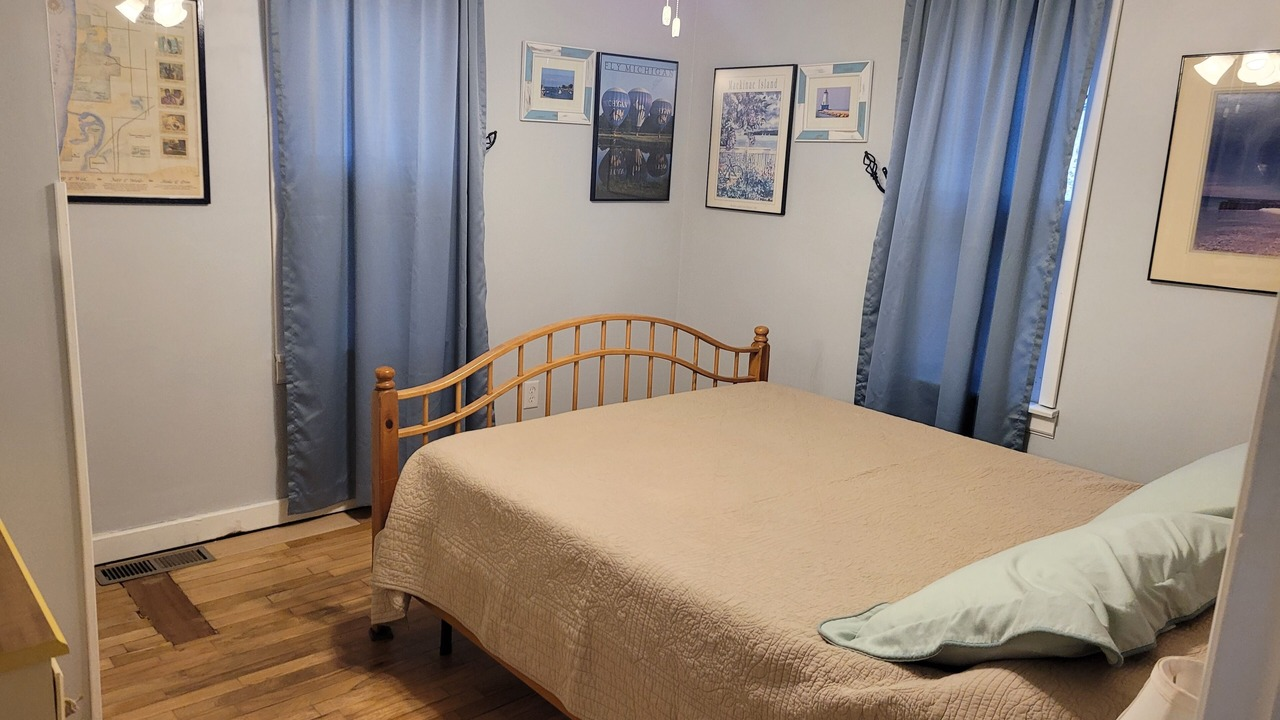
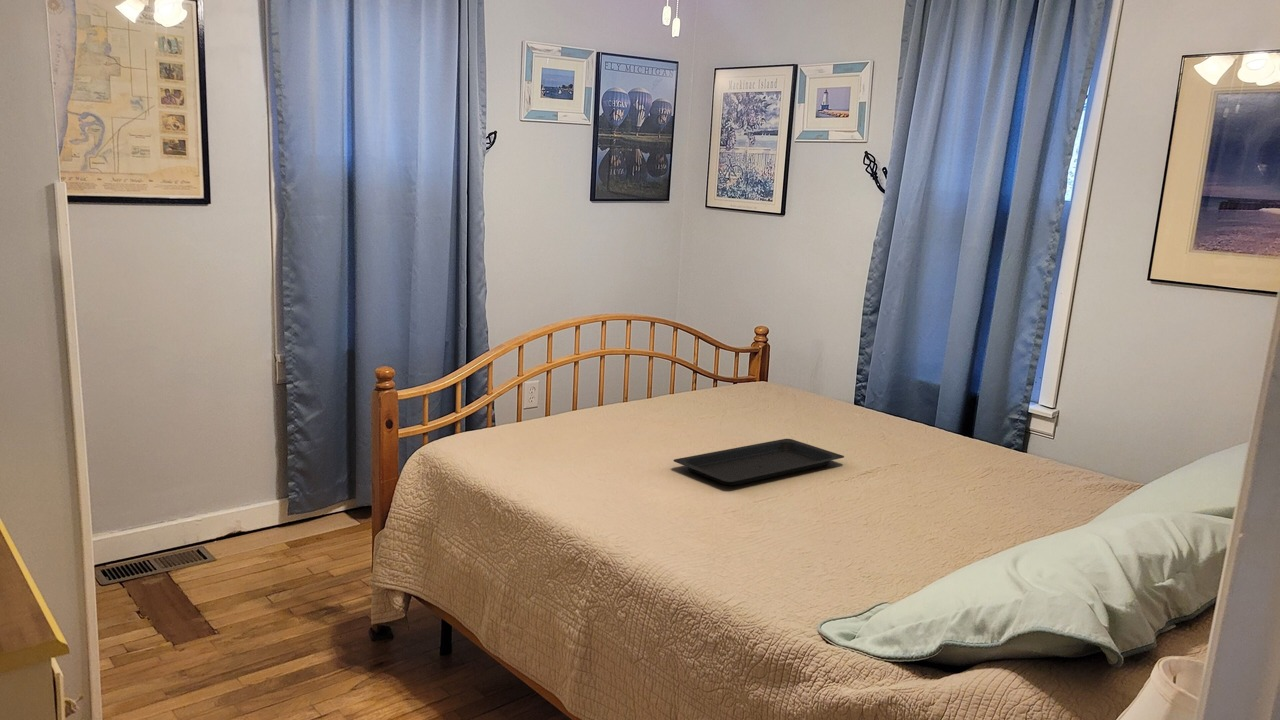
+ serving tray (760, 462)
